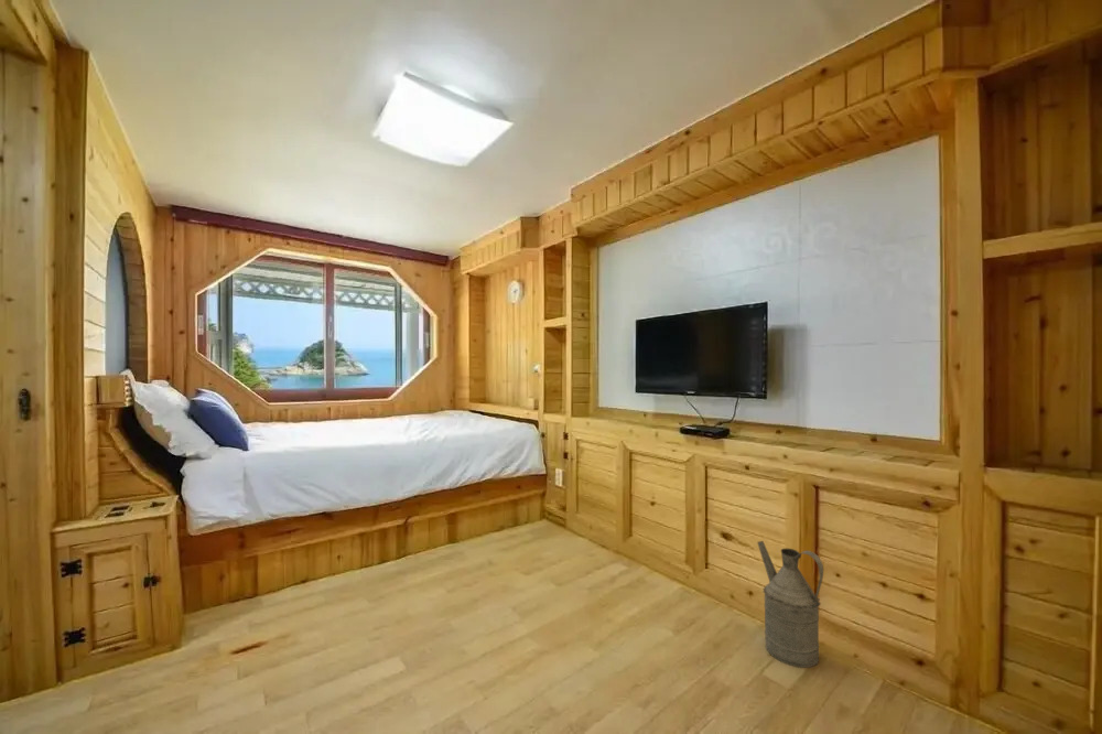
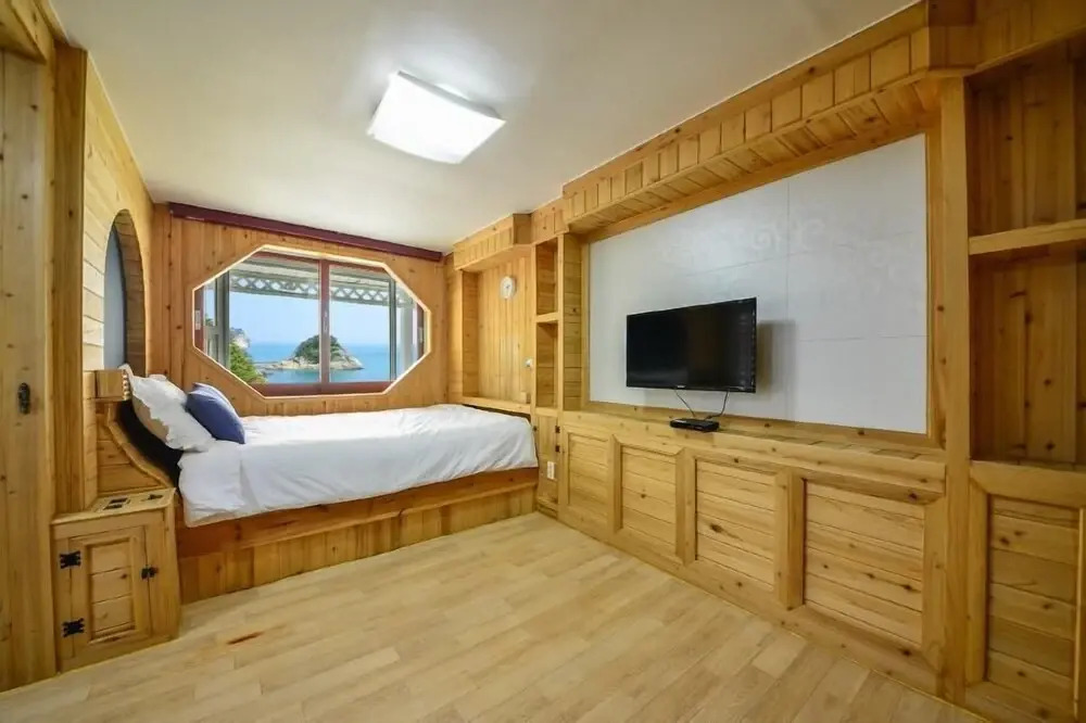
- watering can (787, 597)
